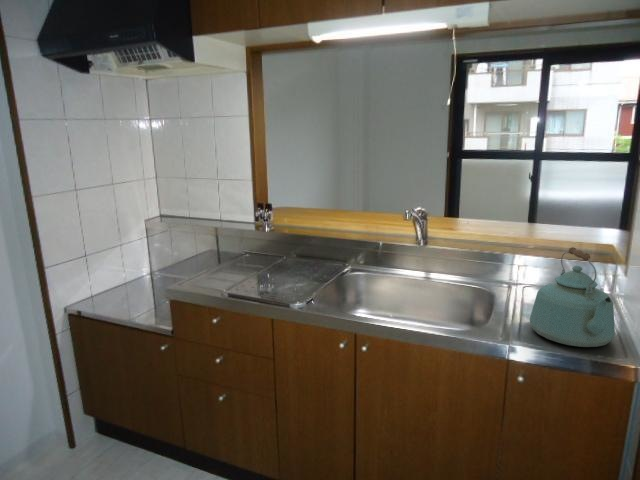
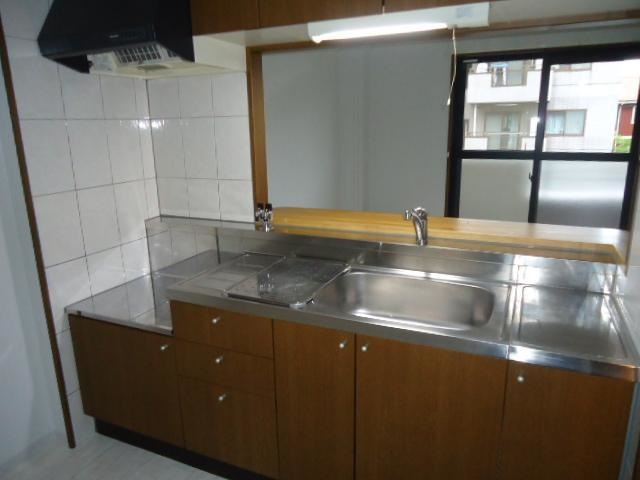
- kettle (578, 295)
